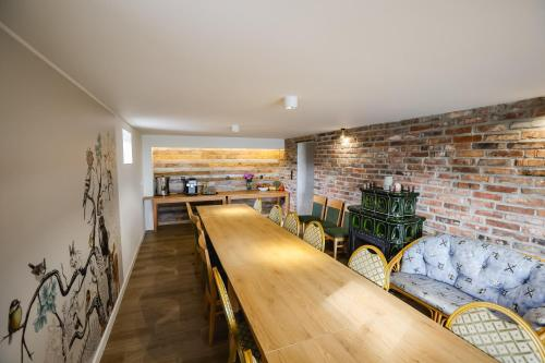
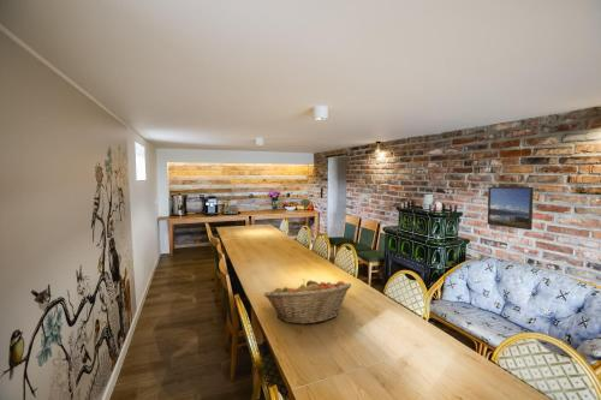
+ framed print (508, 207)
+ fruit basket (308, 295)
